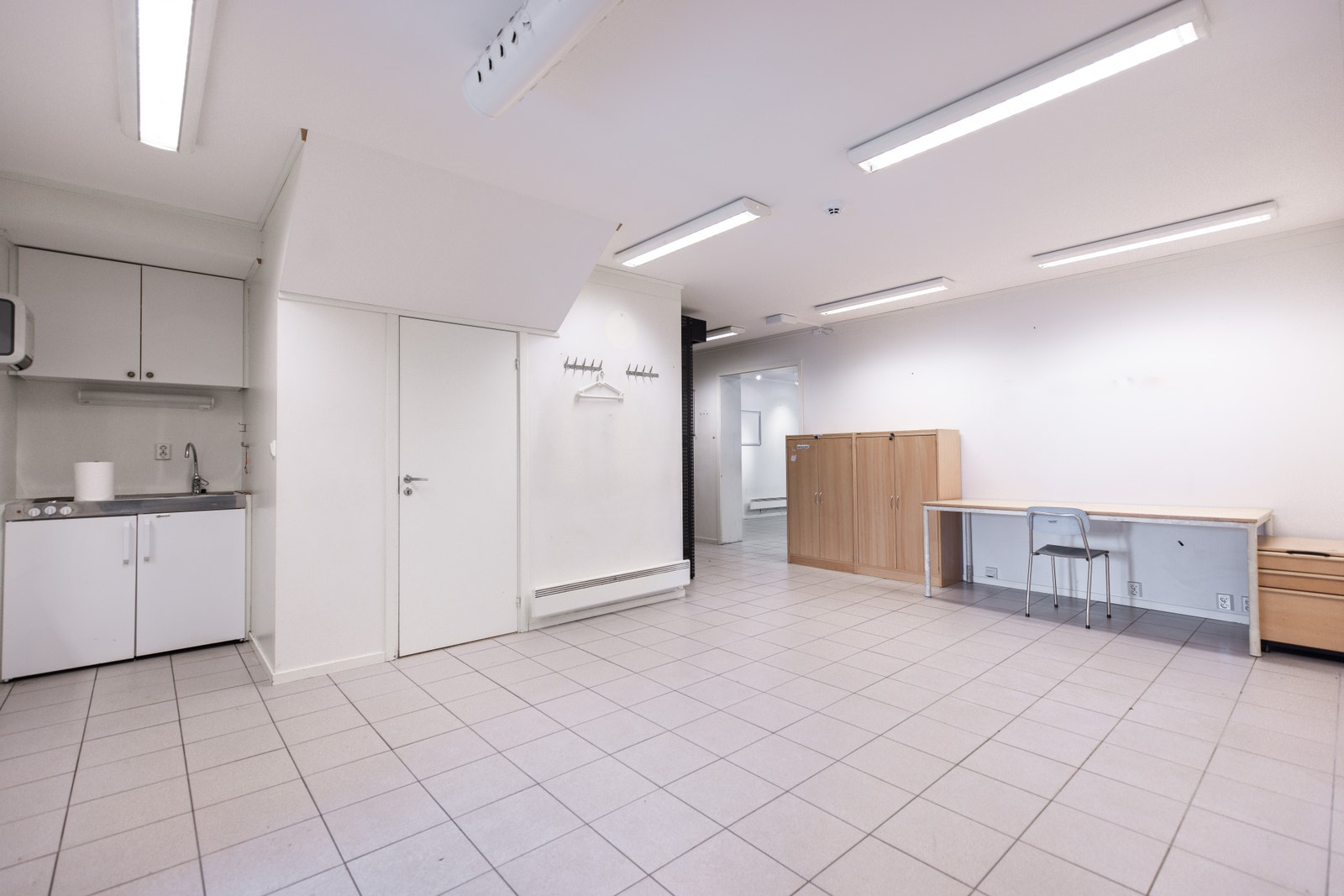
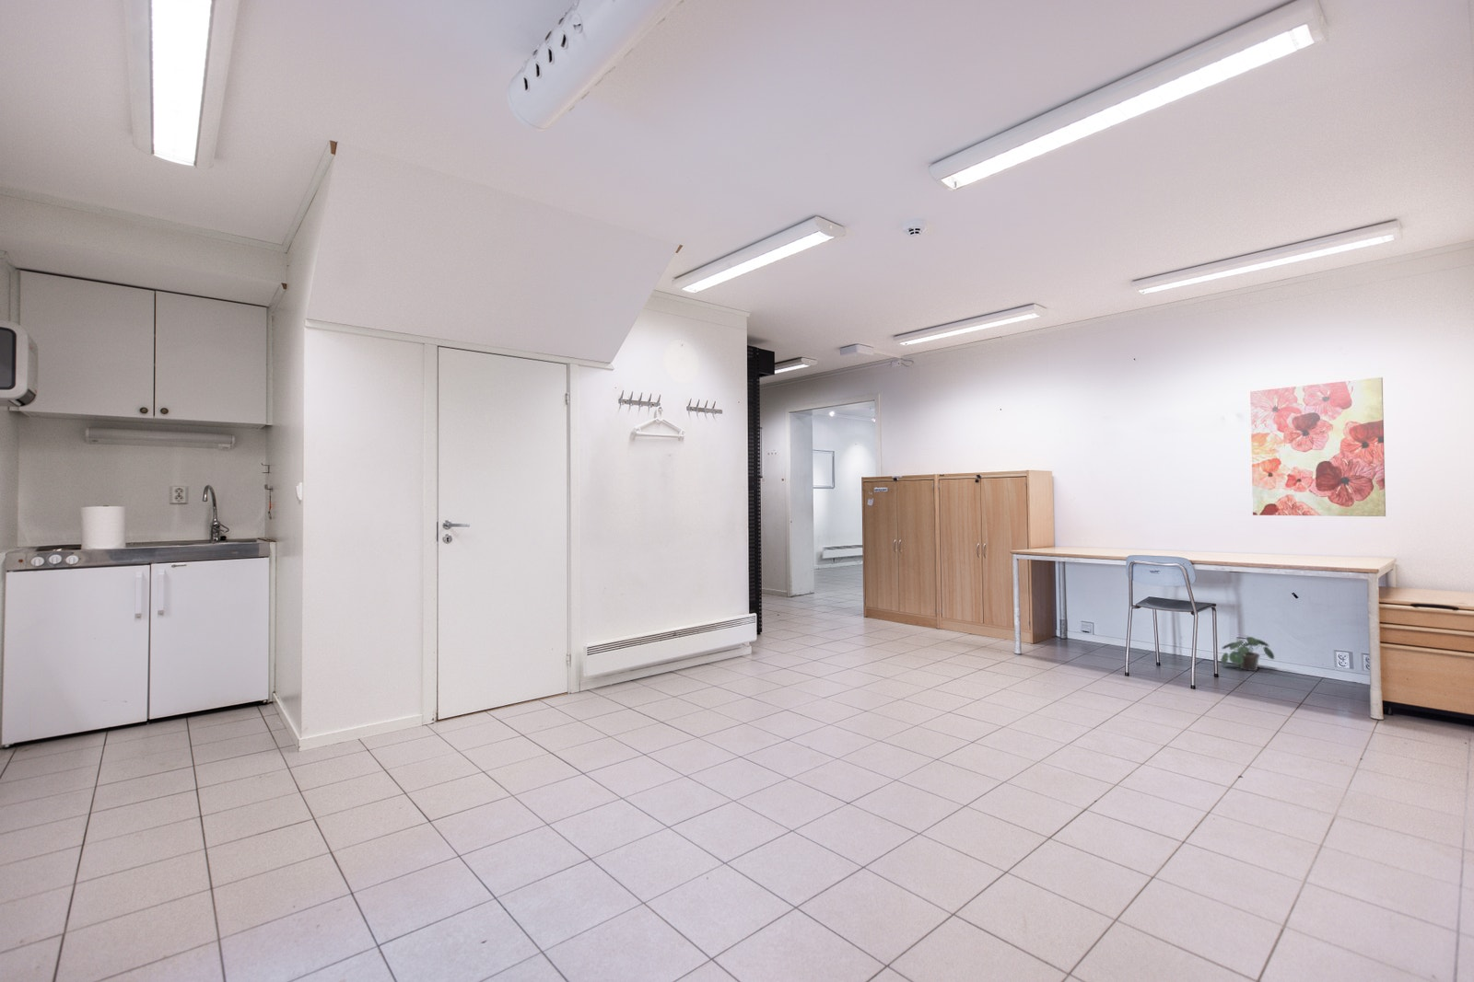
+ wall art (1314, 450)
+ potted plant (1246, 652)
